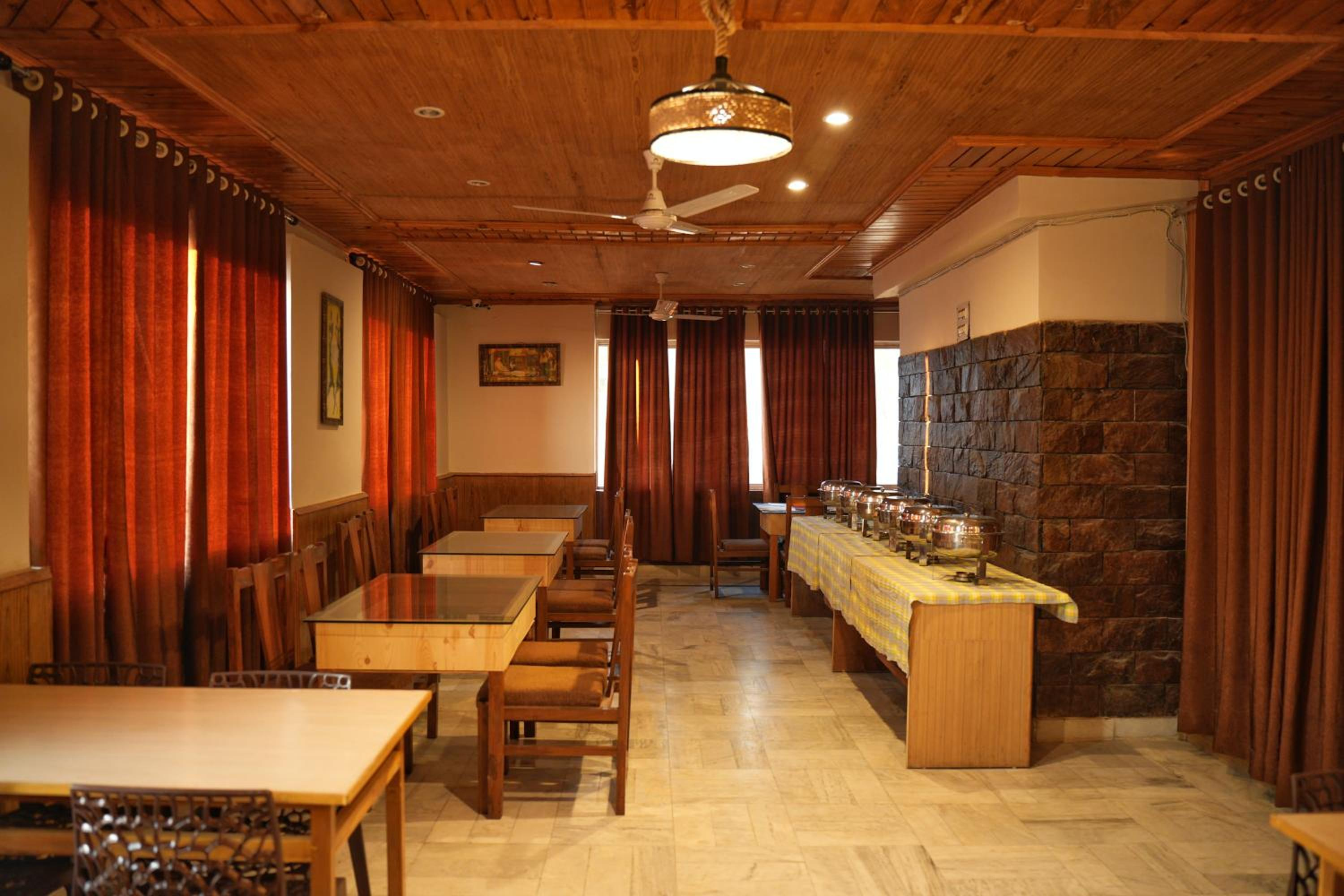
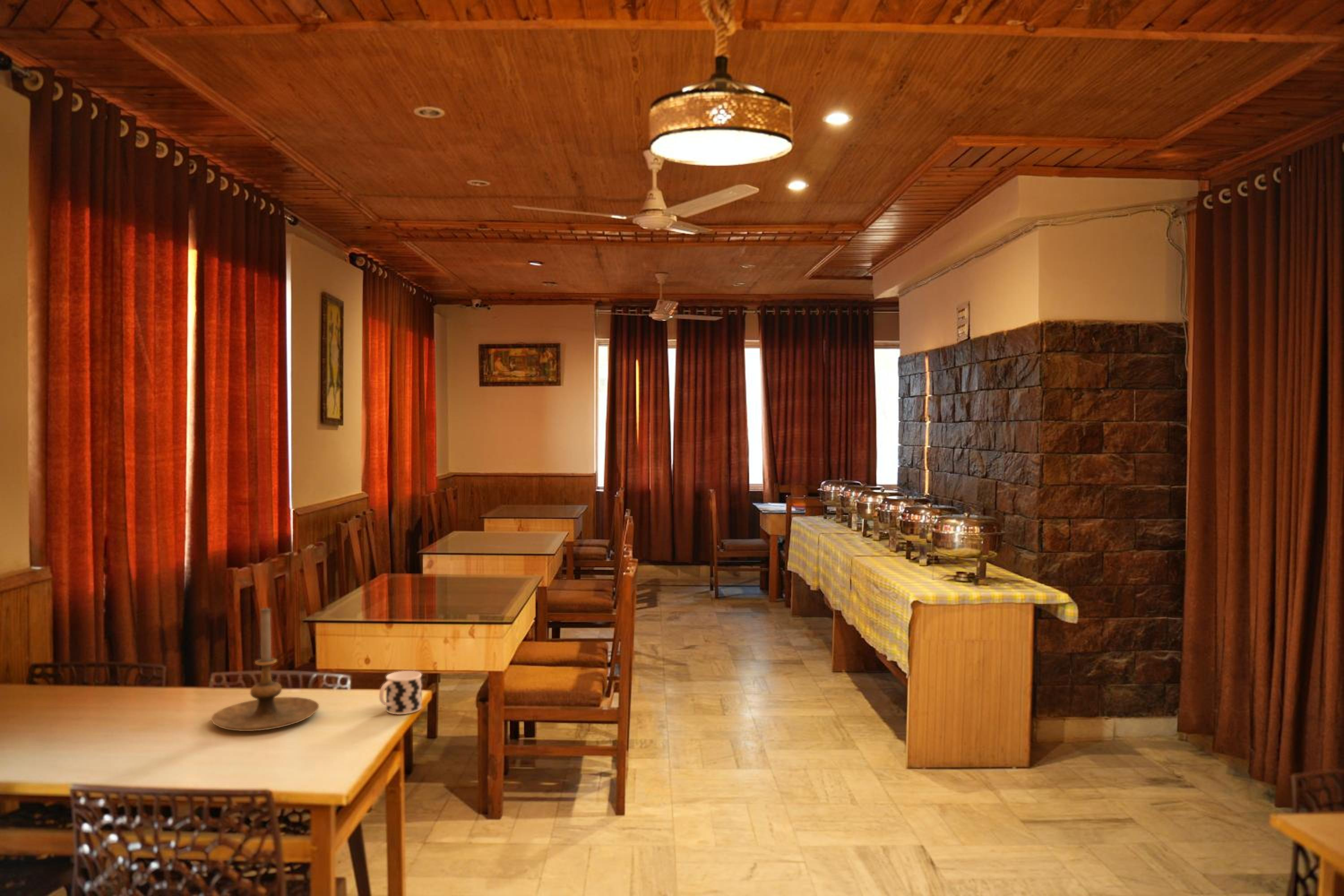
+ candle holder (266, 663)
+ cup (399, 694)
